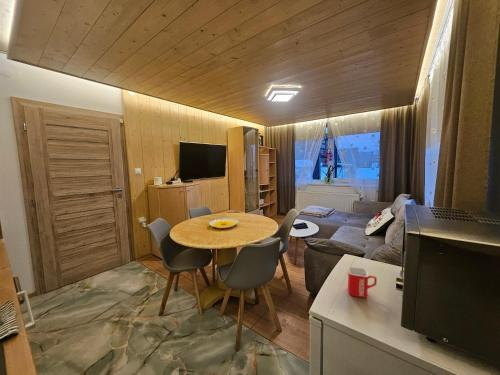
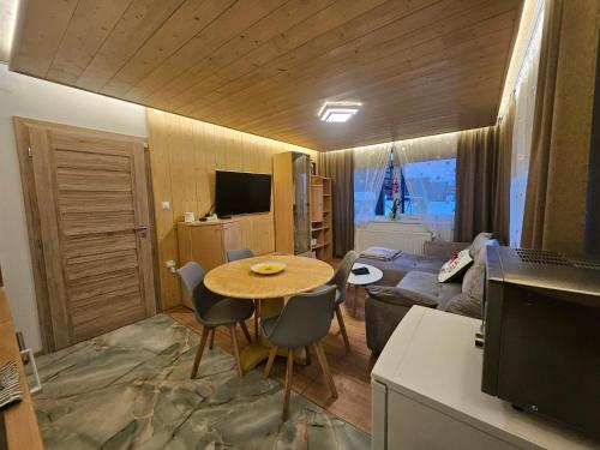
- mug (361, 282)
